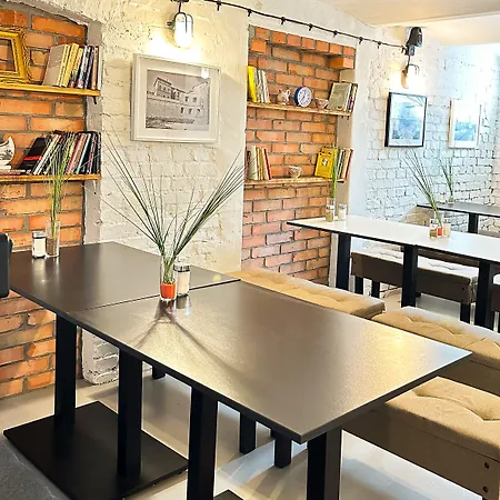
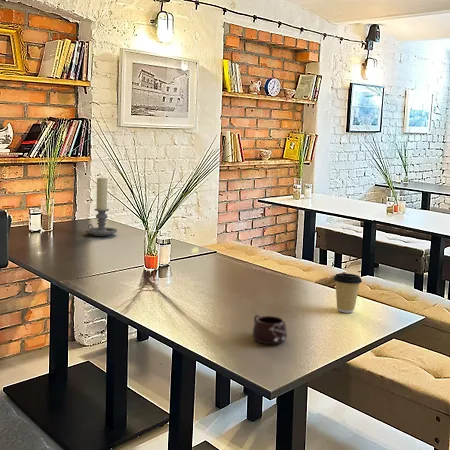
+ mug (267, 328)
+ candle holder (99, 205)
+ coffee cup (346, 292)
